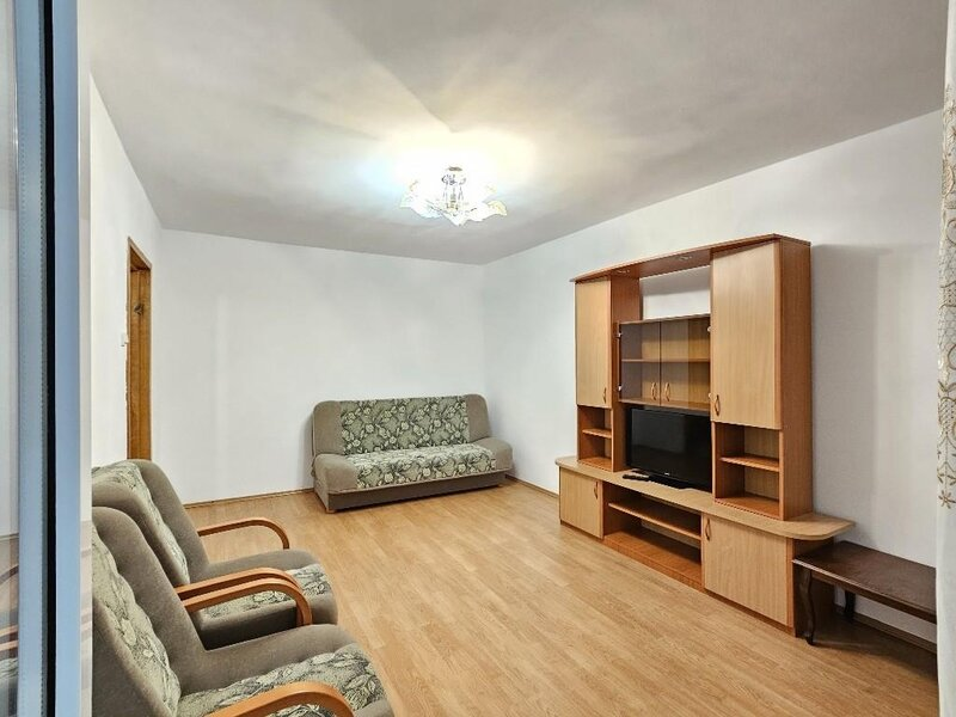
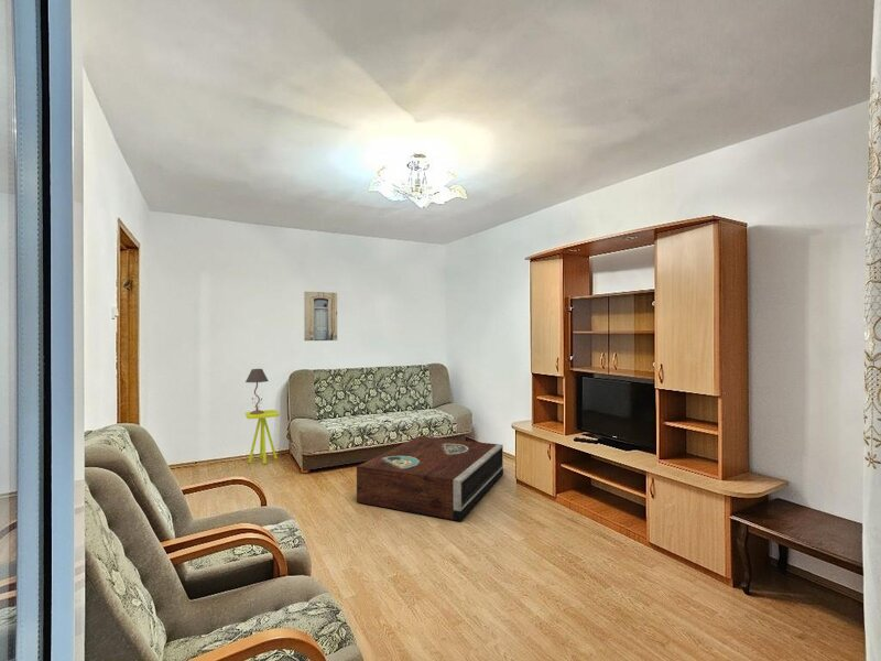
+ stereo (436, 470)
+ side table (262, 436)
+ wall art (320, 316)
+ table lamp (255, 389)
